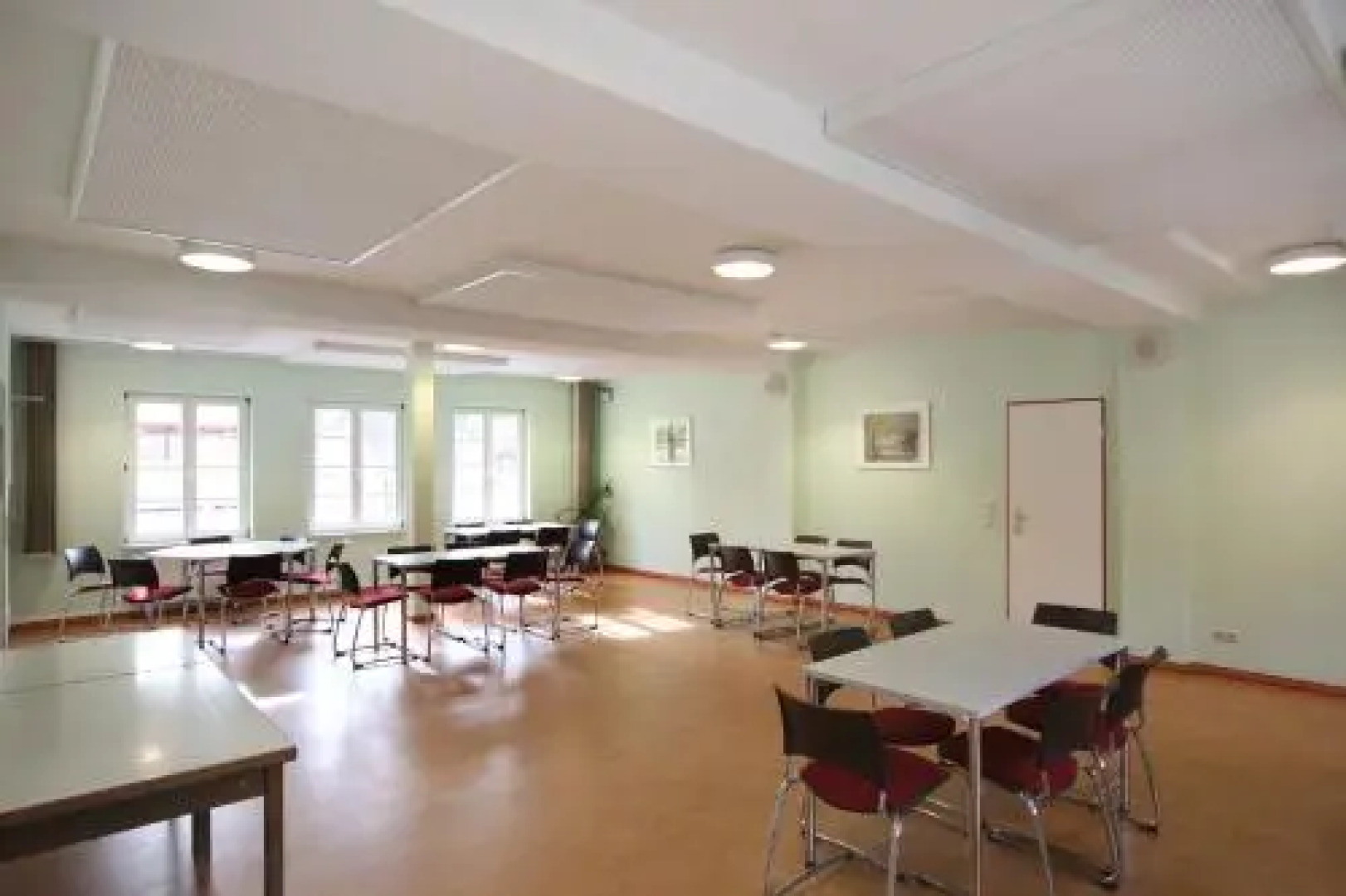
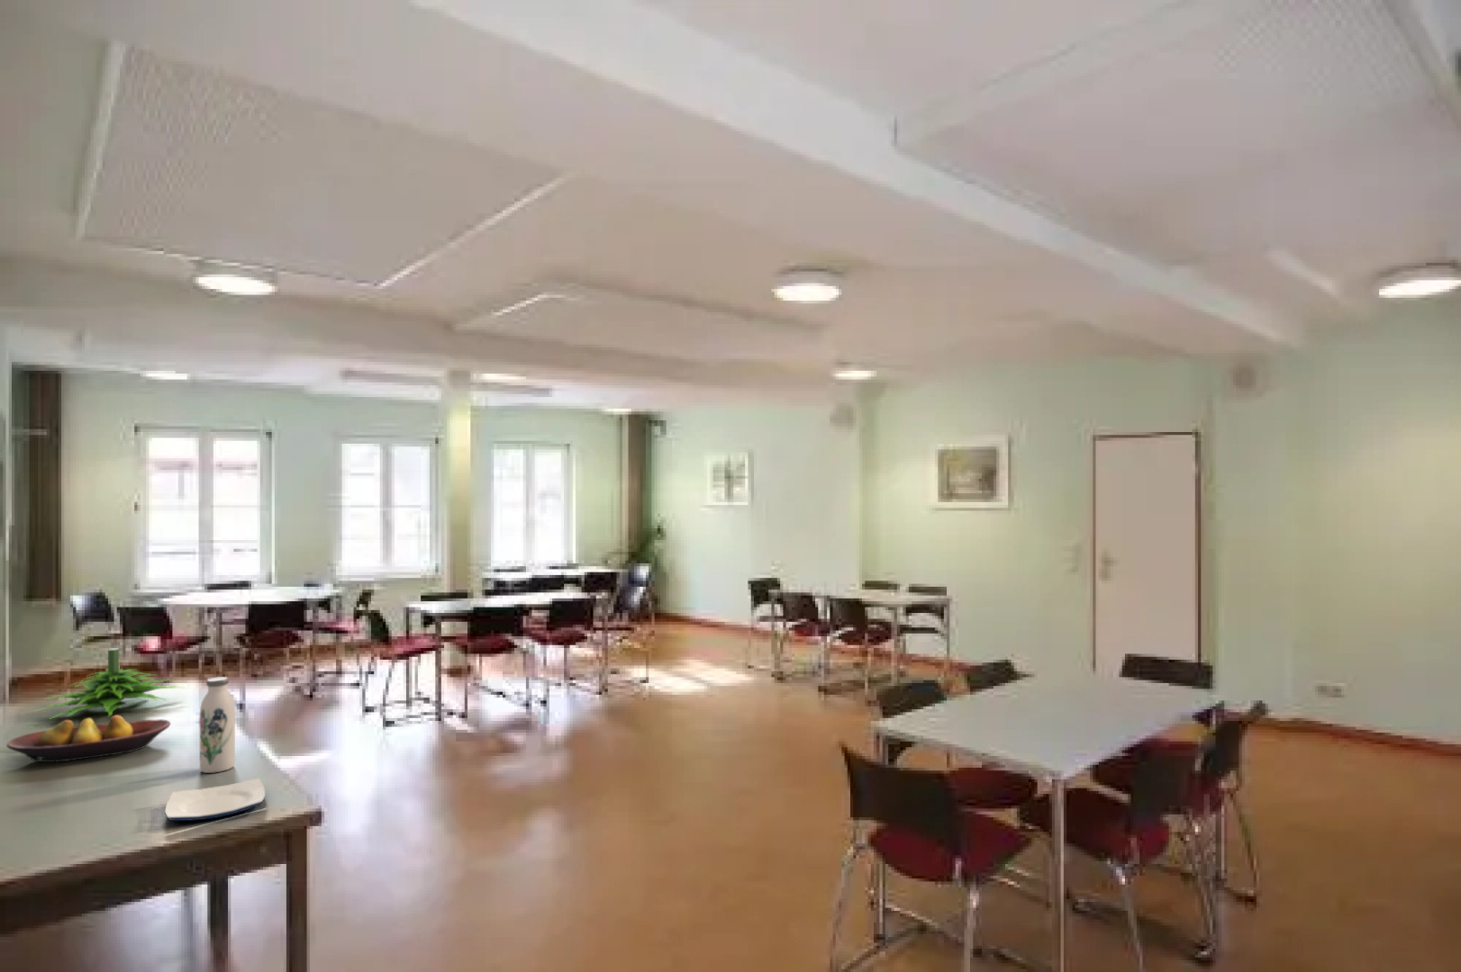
+ plate (216, 802)
+ fruit bowl (92, 734)
+ plant (114, 678)
+ water bottle (217, 722)
